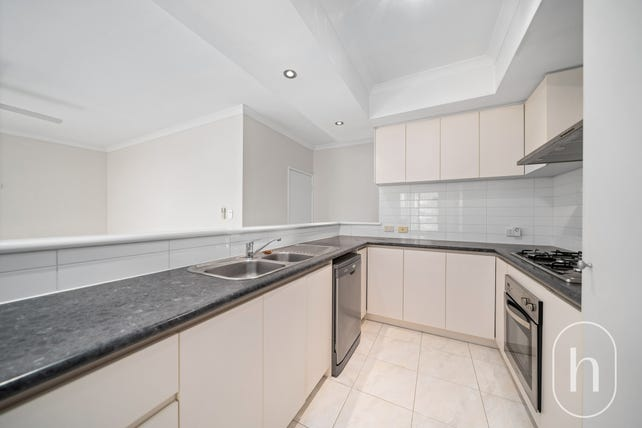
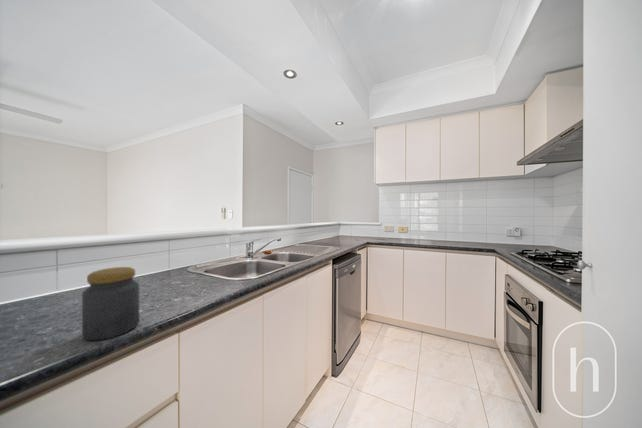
+ jar (112, 300)
